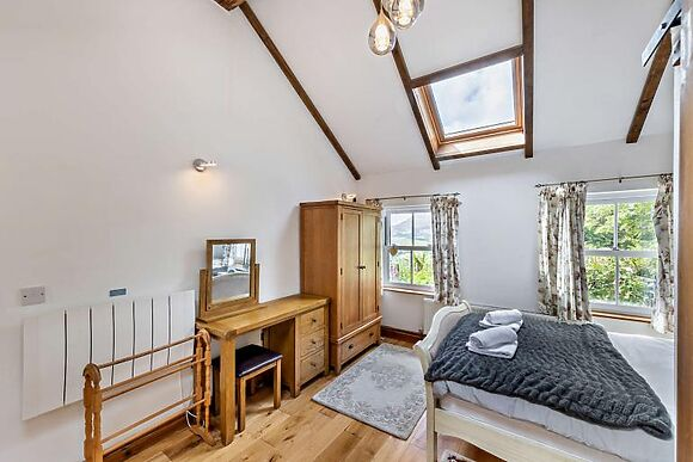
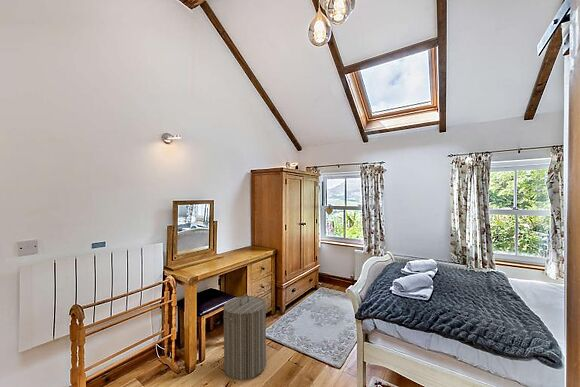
+ laundry hamper (245, 329)
